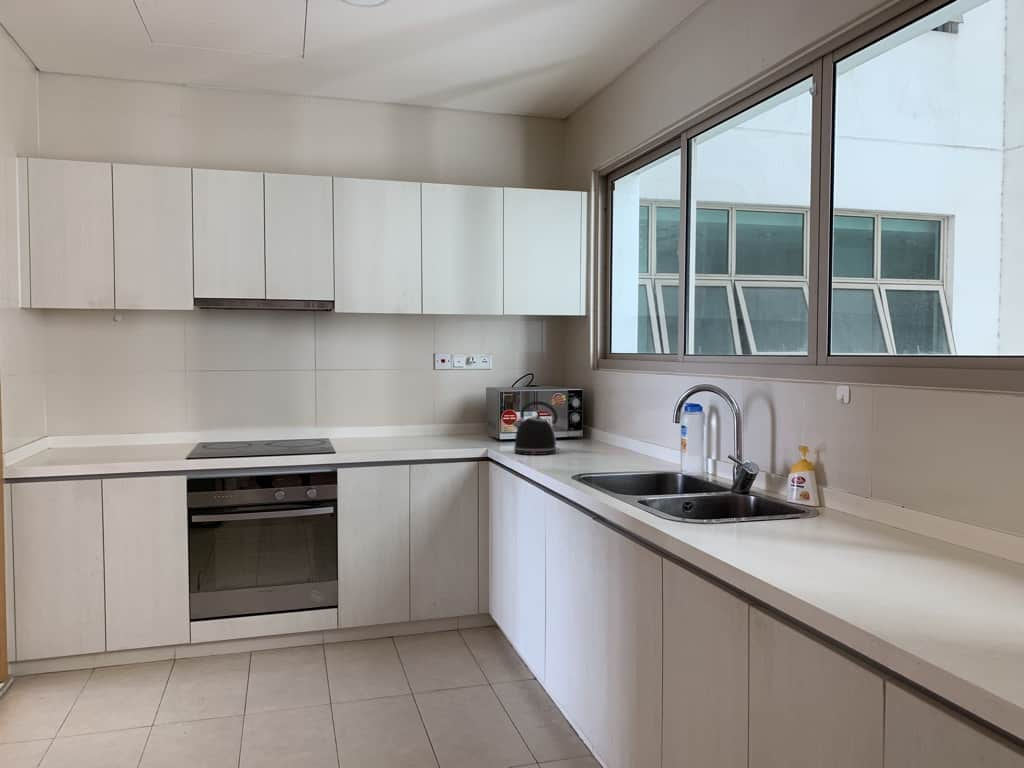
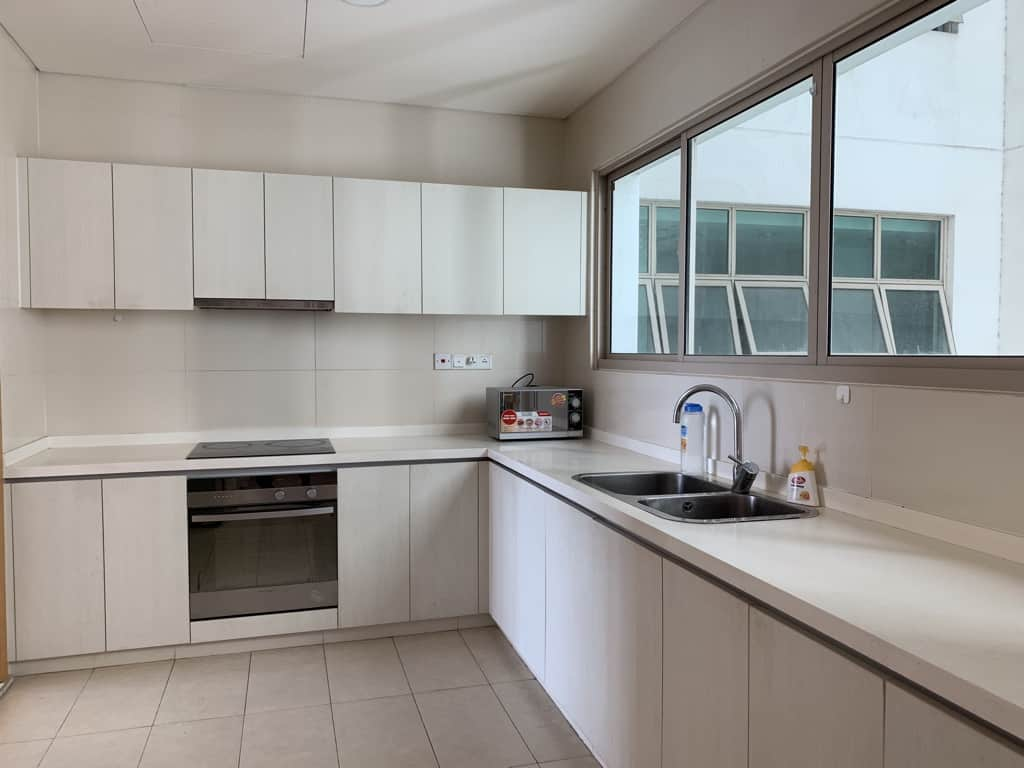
- kettle (535, 426)
